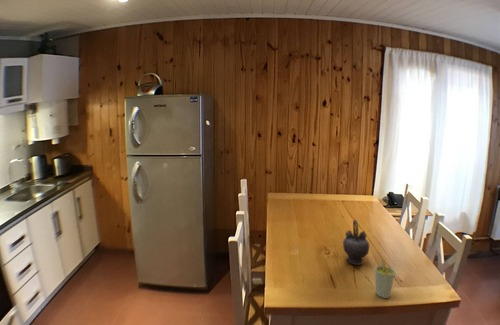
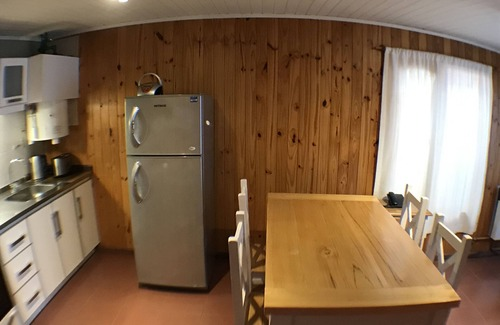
- cup (383, 277)
- teapot (356, 240)
